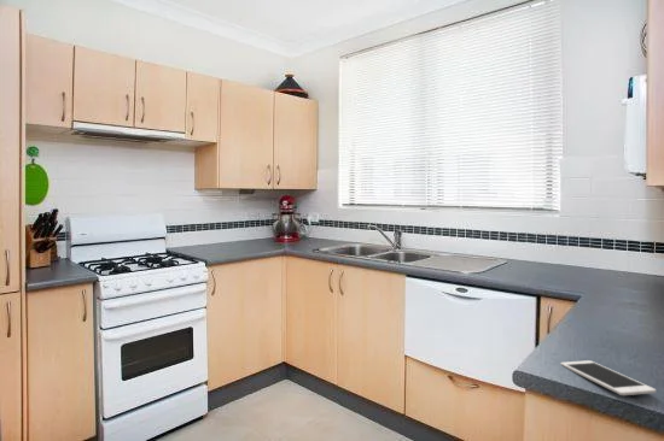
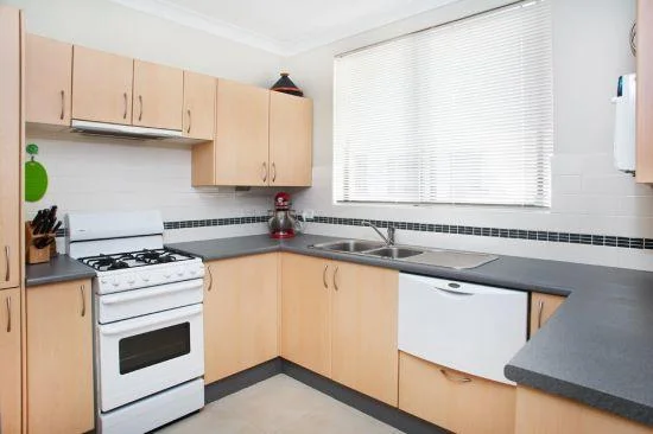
- cell phone (604, 376)
